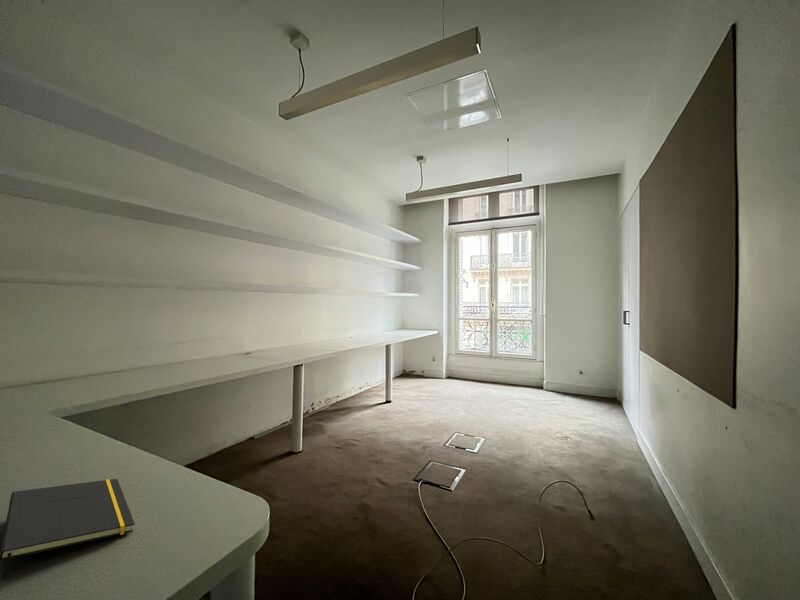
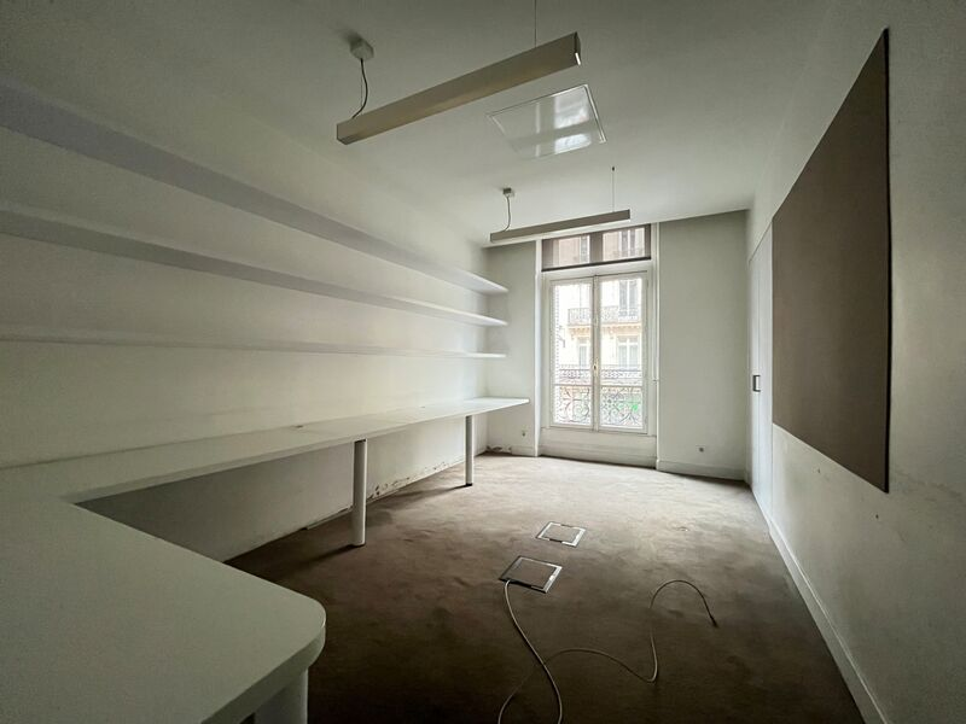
- notepad (70, 511)
